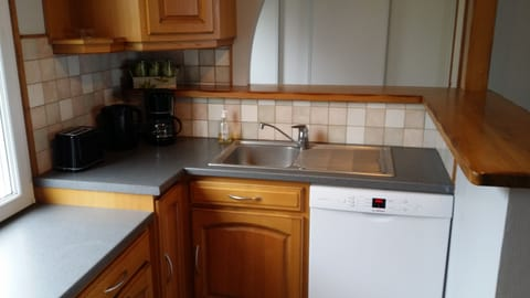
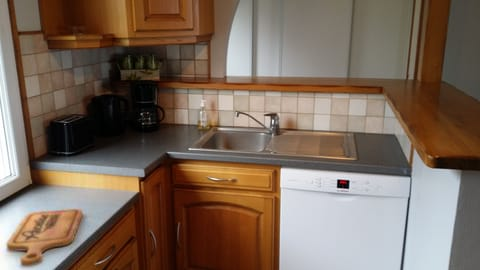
+ cutting board (44, 234)
